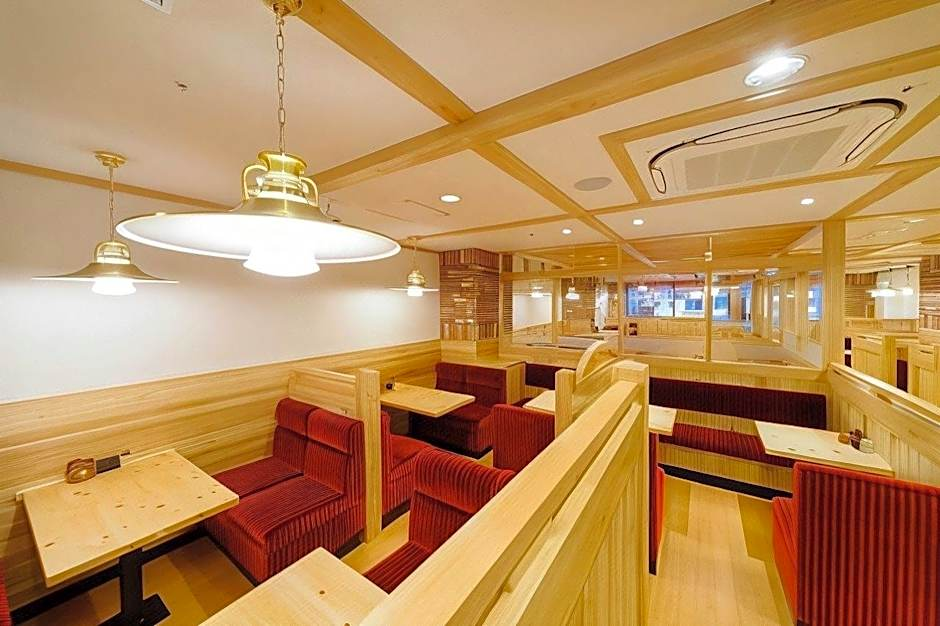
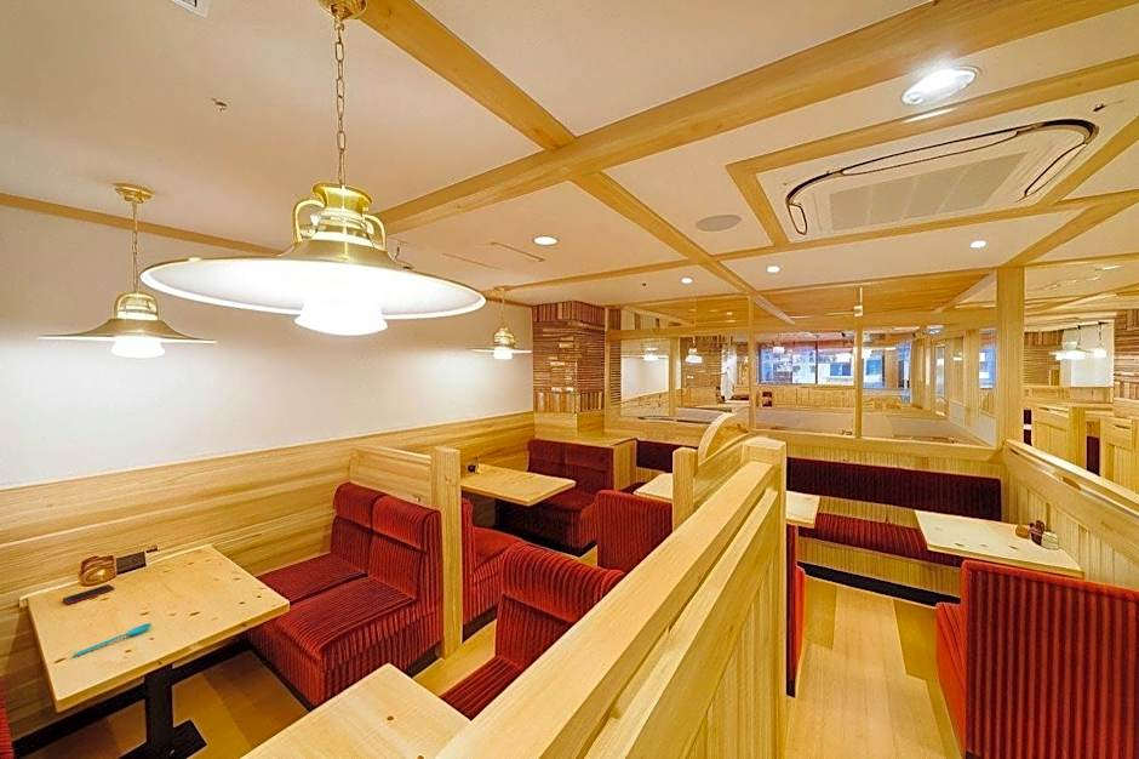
+ spoon (114, 639)
+ cell phone (88, 594)
